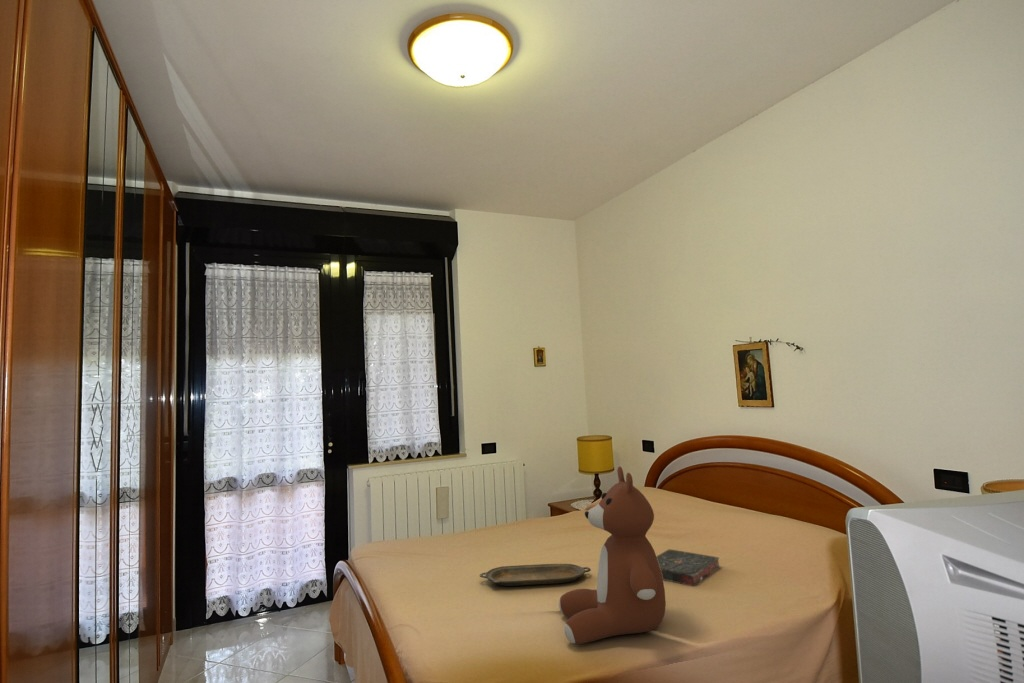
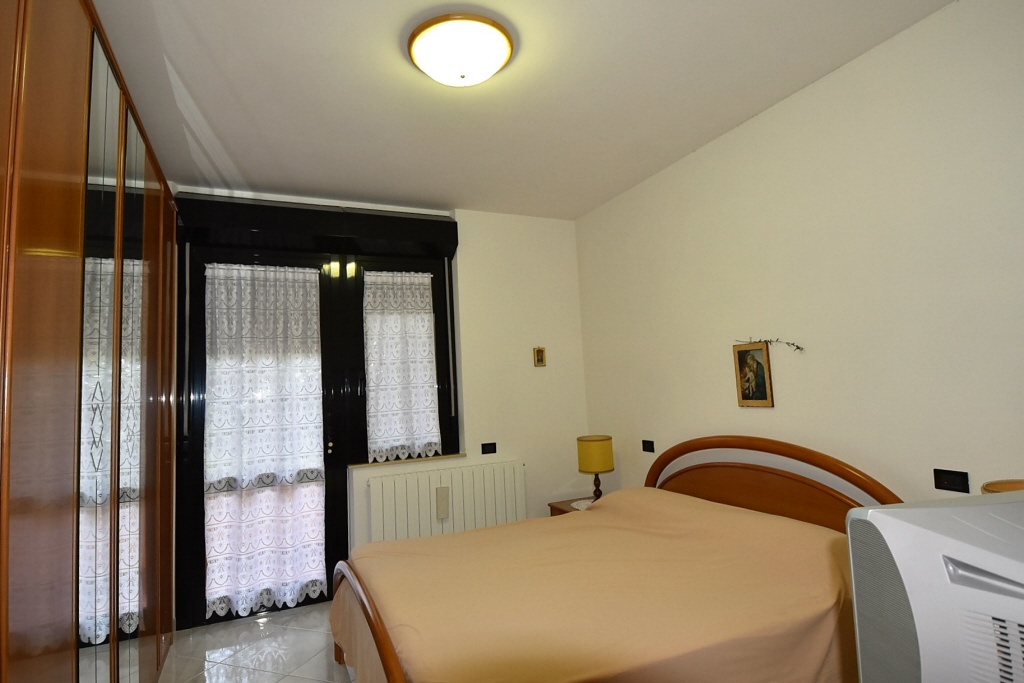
- book (680, 565)
- serving tray (535, 575)
- teddy bear (606, 548)
